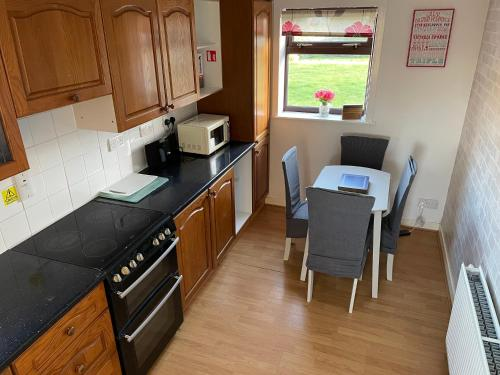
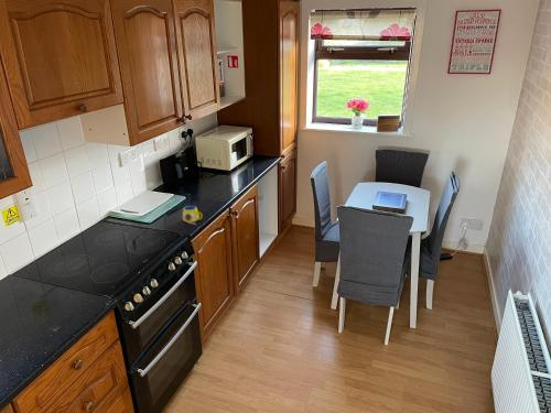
+ mug (192, 214)
